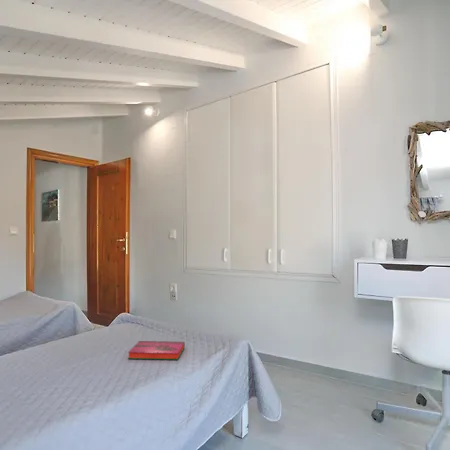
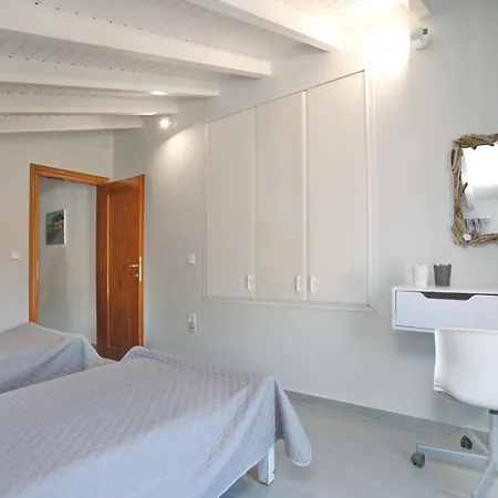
- hardback book (157, 349)
